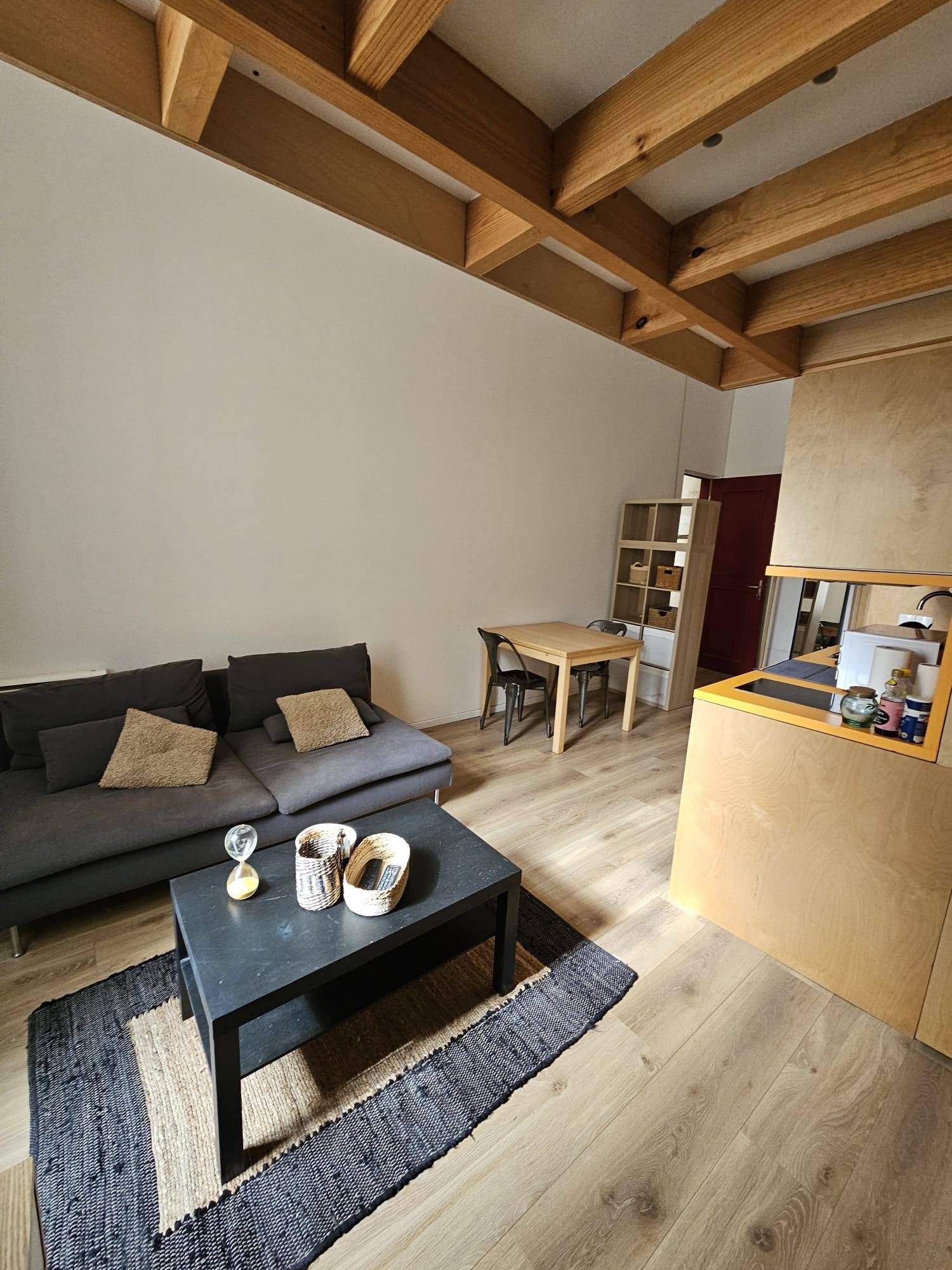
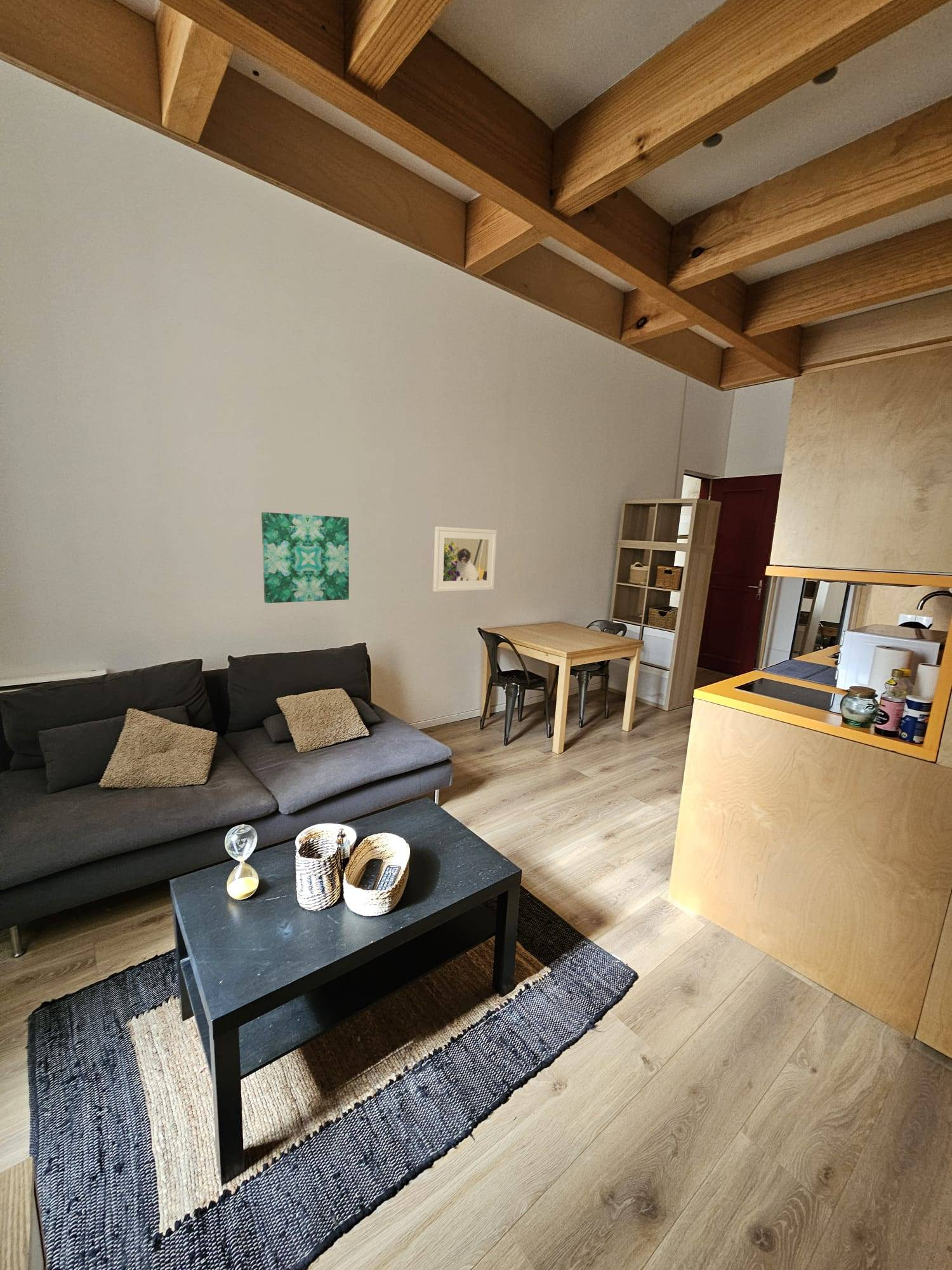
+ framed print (466, 559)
+ wall art (307, 558)
